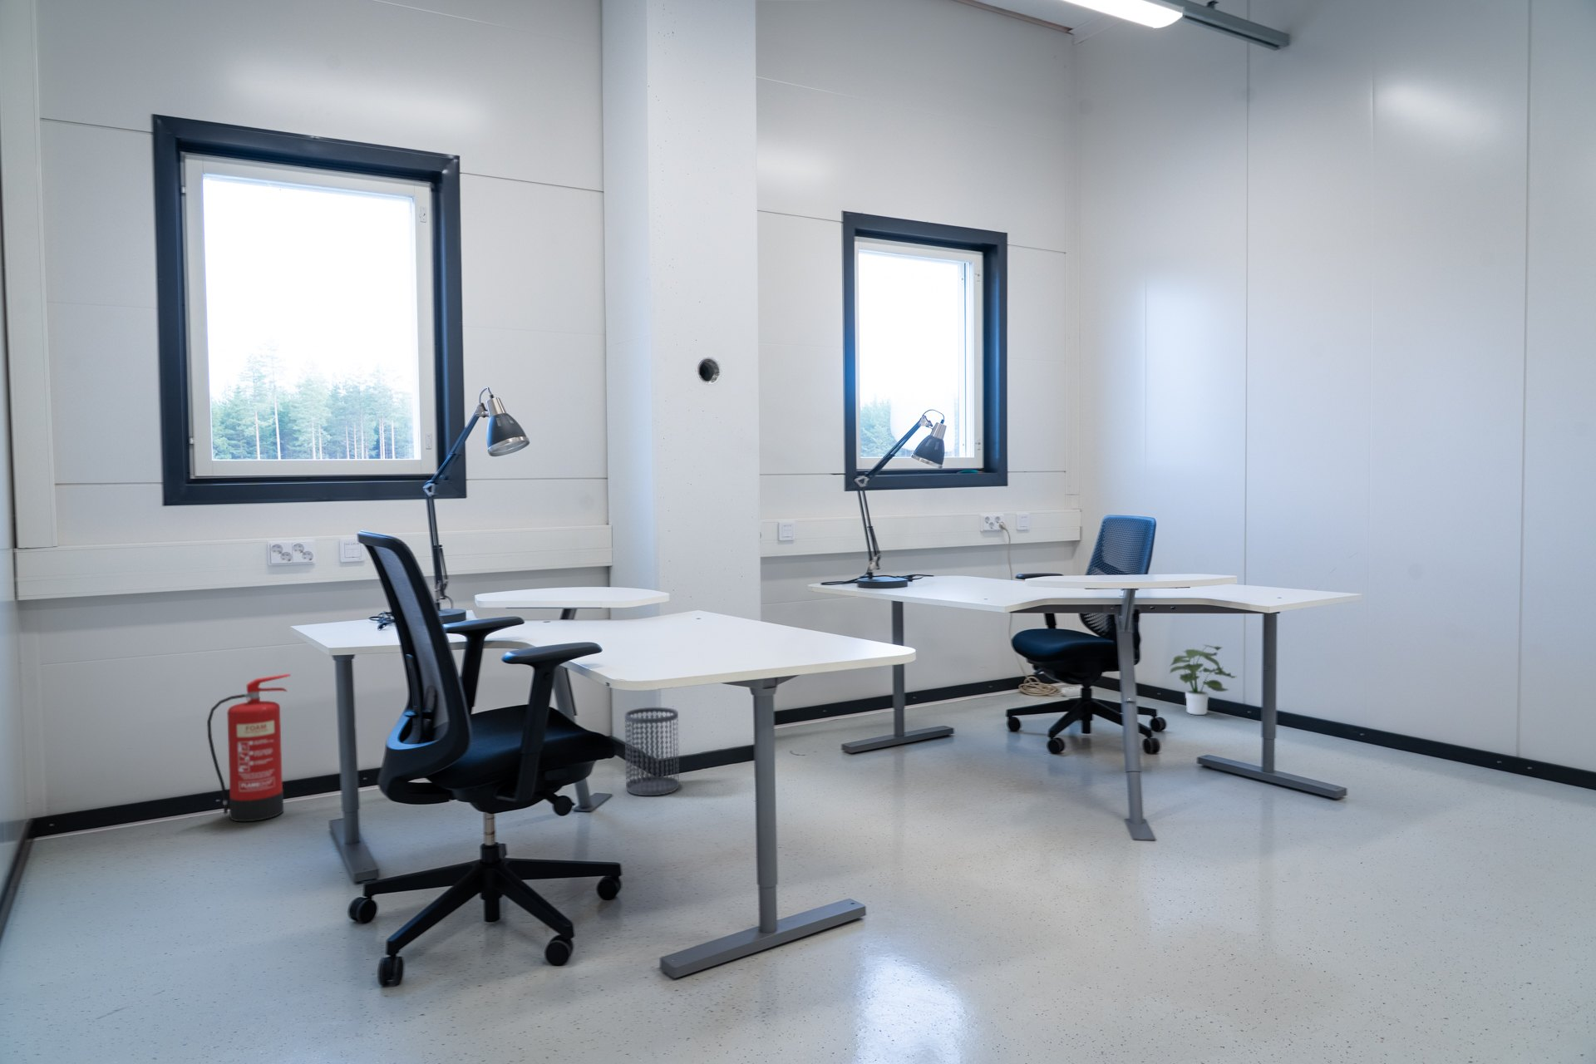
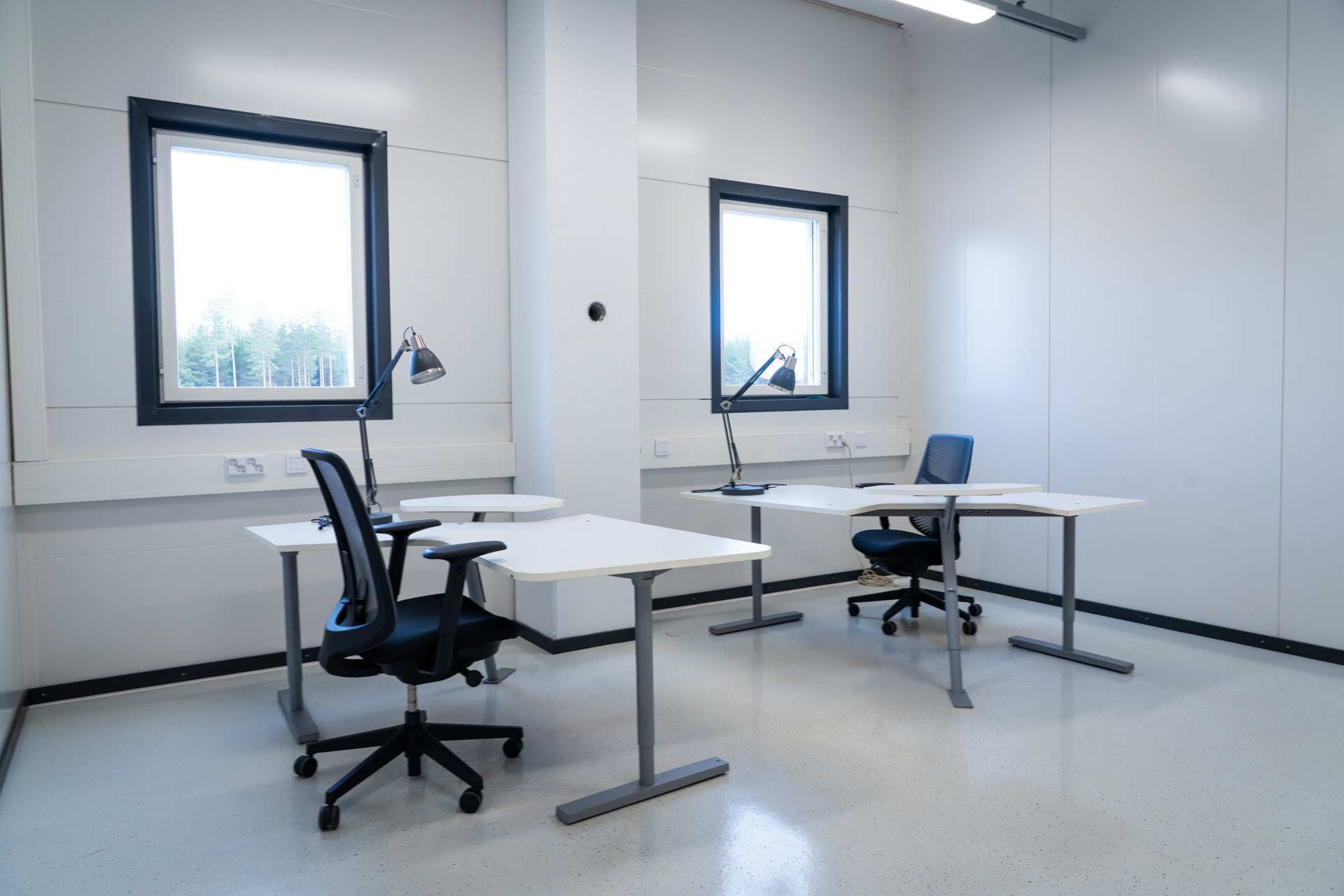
- wastebasket (652, 750)
- fire extinguisher (251, 747)
- potted plant (1198, 677)
